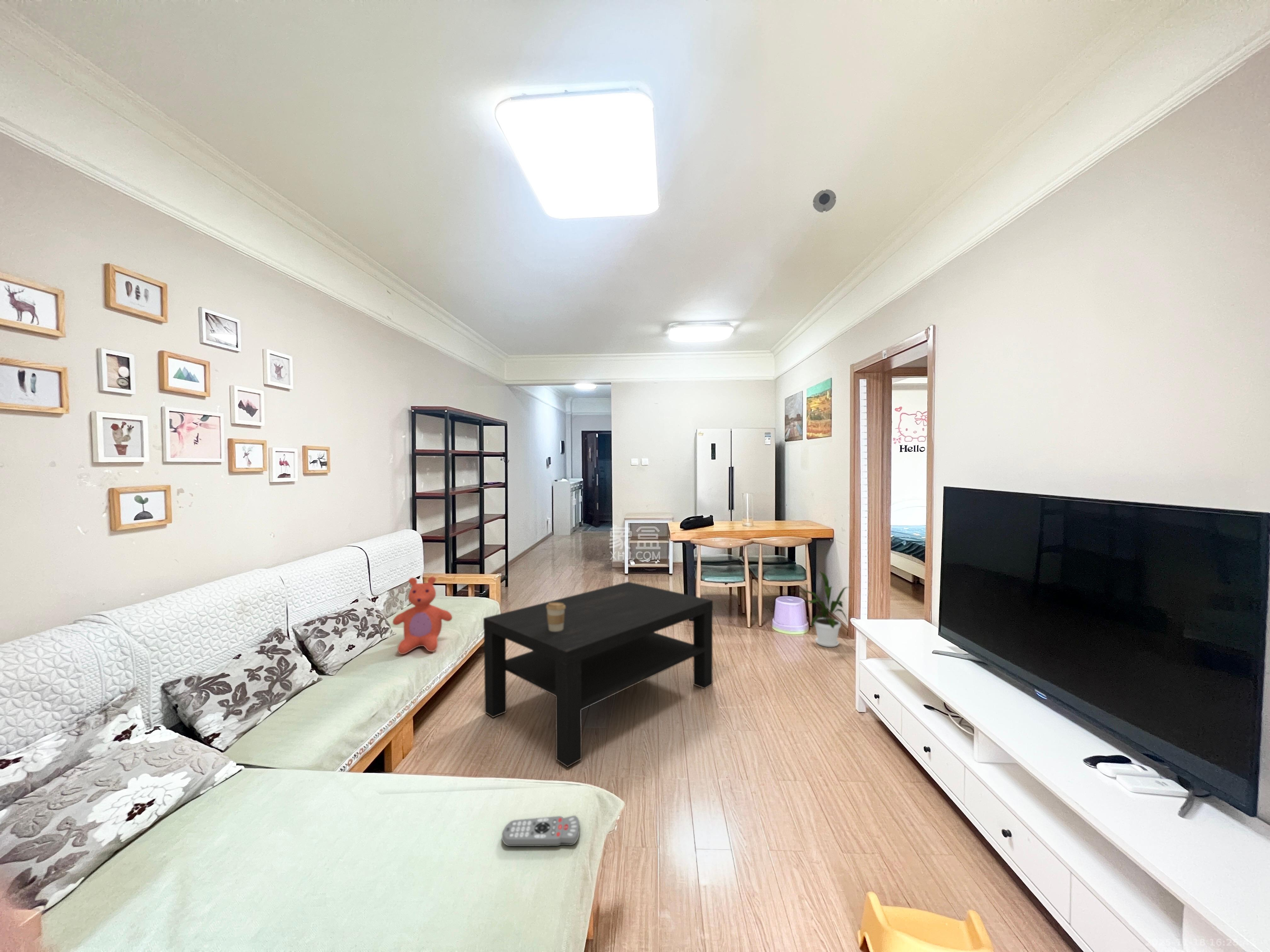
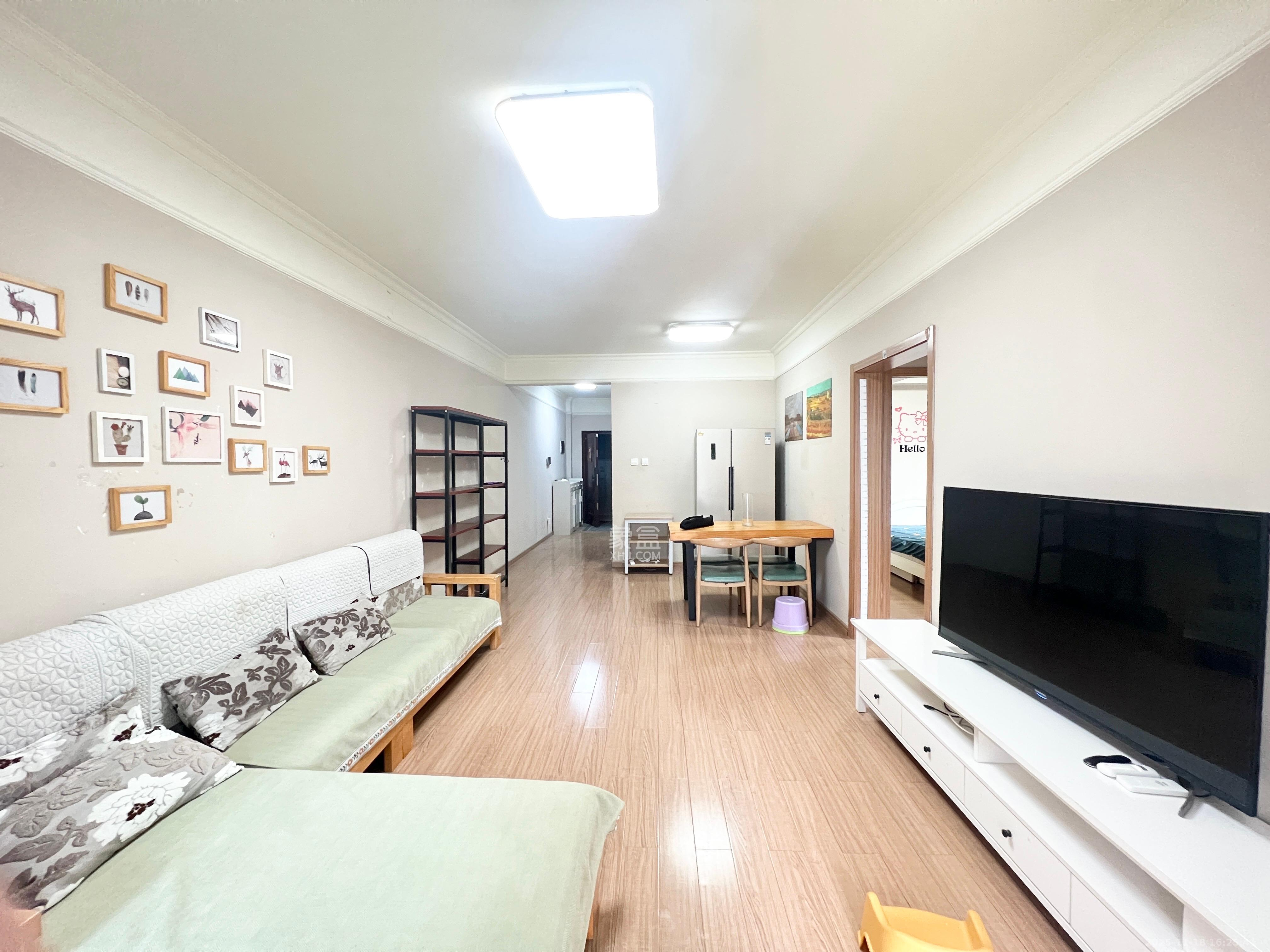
- smoke detector (824, 200)
- teddy bear (421, 613)
- house plant (826, 609)
- coffee table (605, 653)
- coffee cup (556, 615)
- remote control (541, 832)
